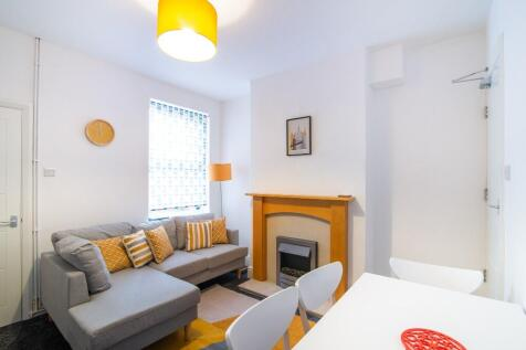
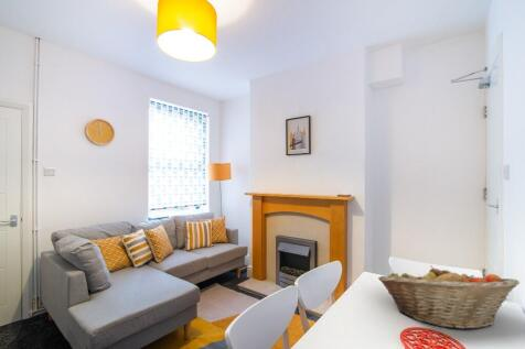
+ fruit basket (442, 288)
